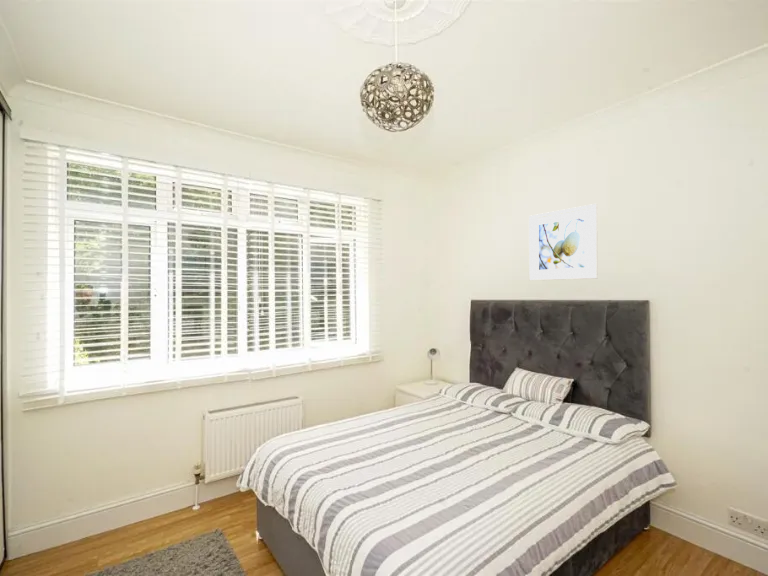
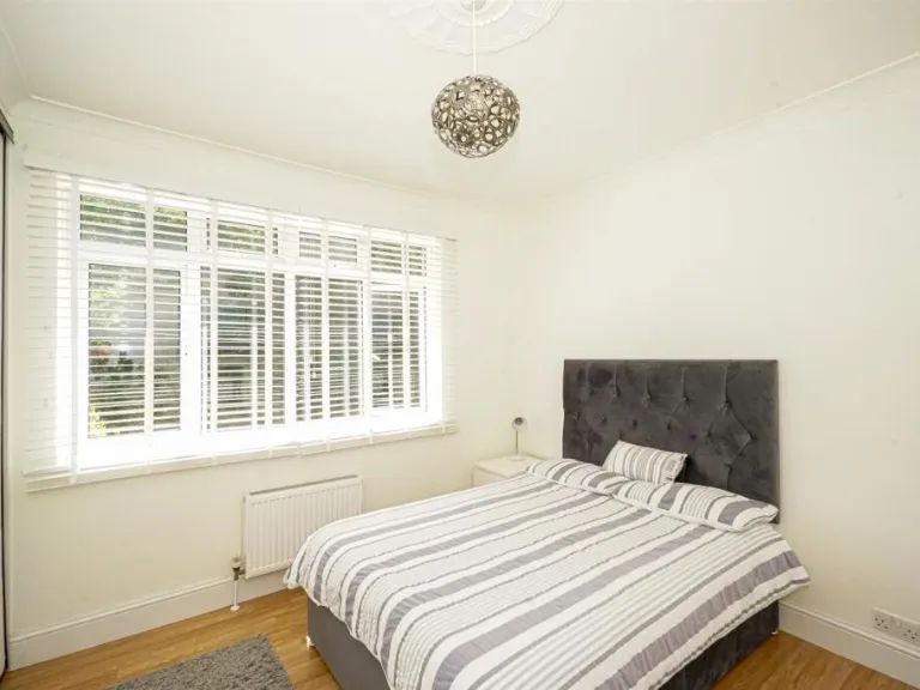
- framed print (560, 245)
